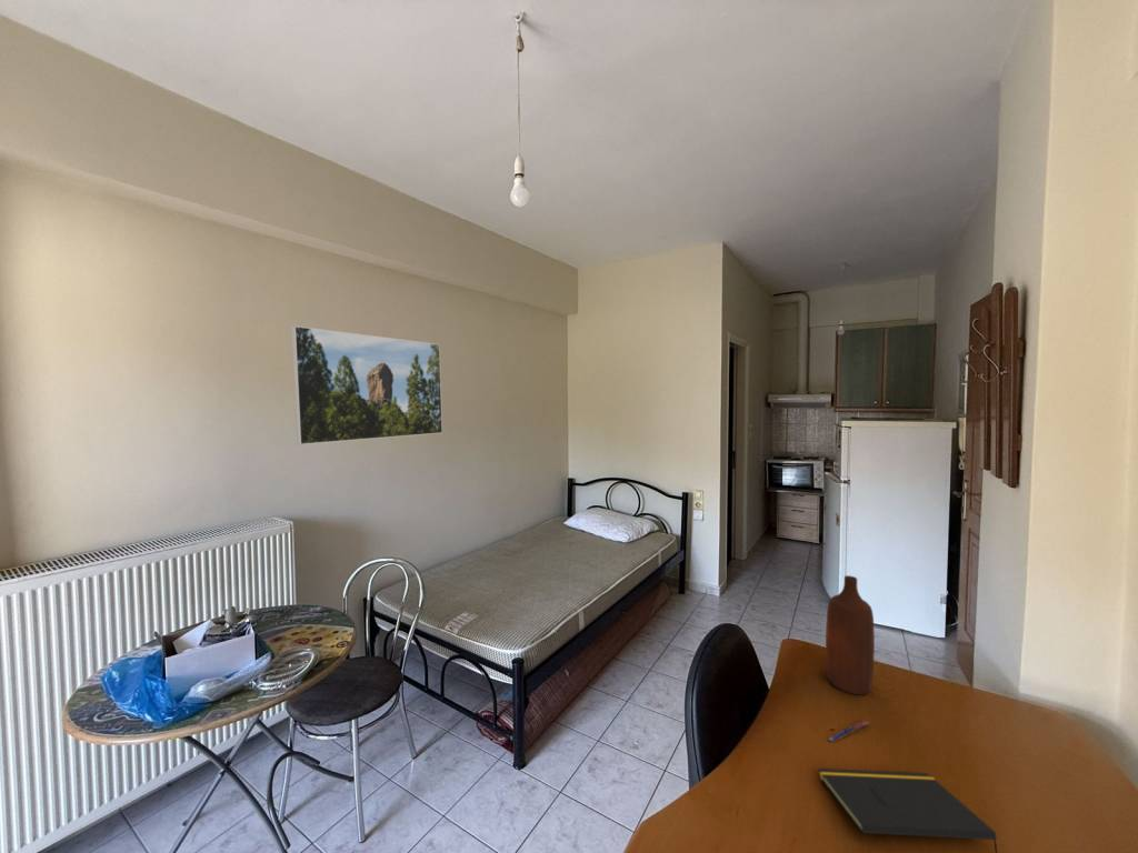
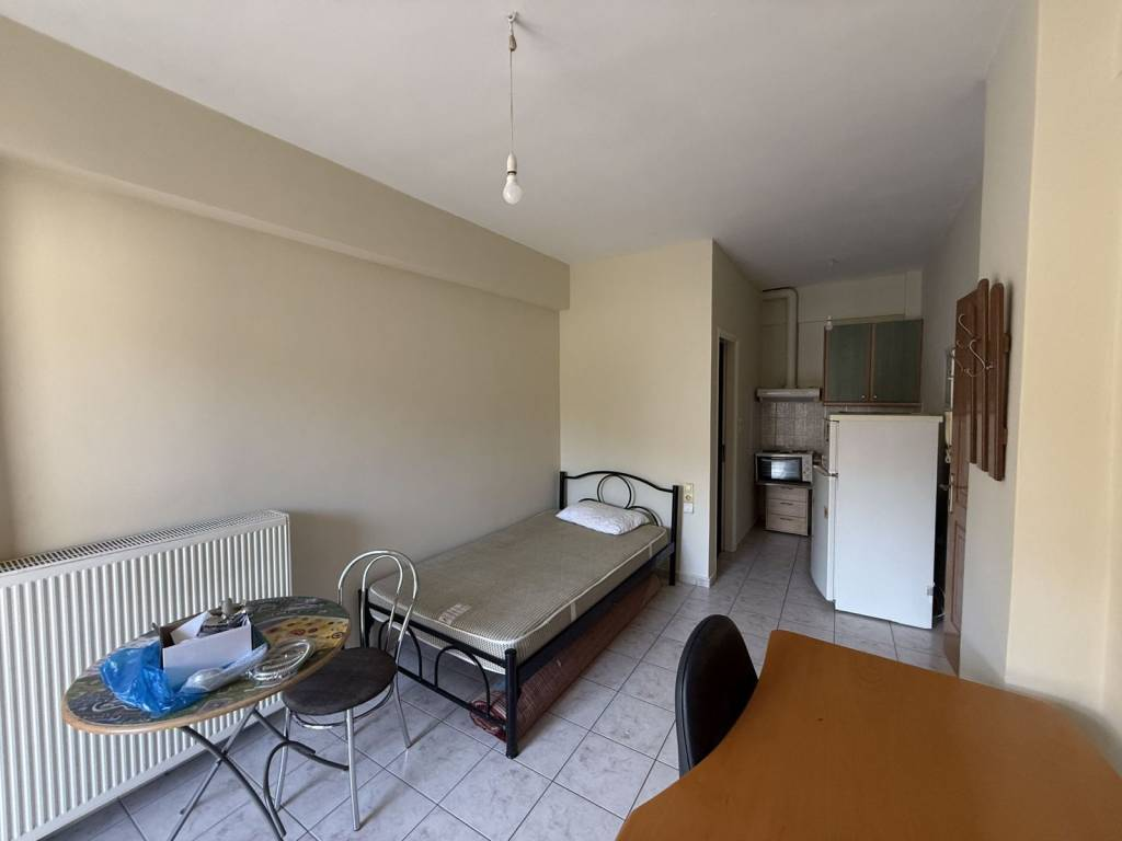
- pen (848, 730)
- bottle (849, 631)
- notepad (897, 800)
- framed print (378, 388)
